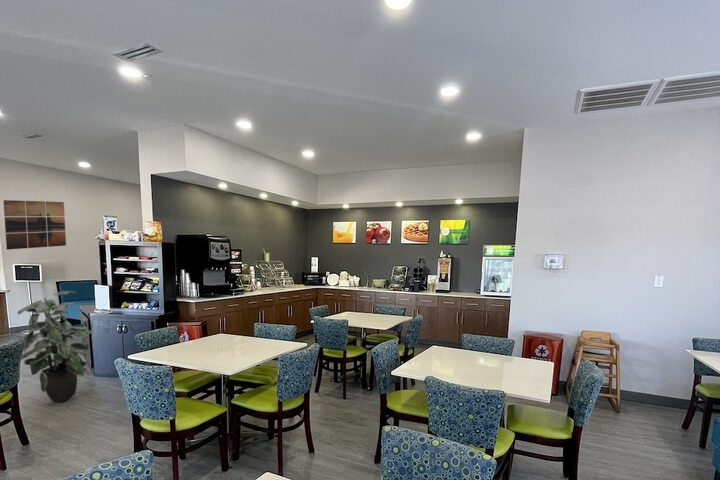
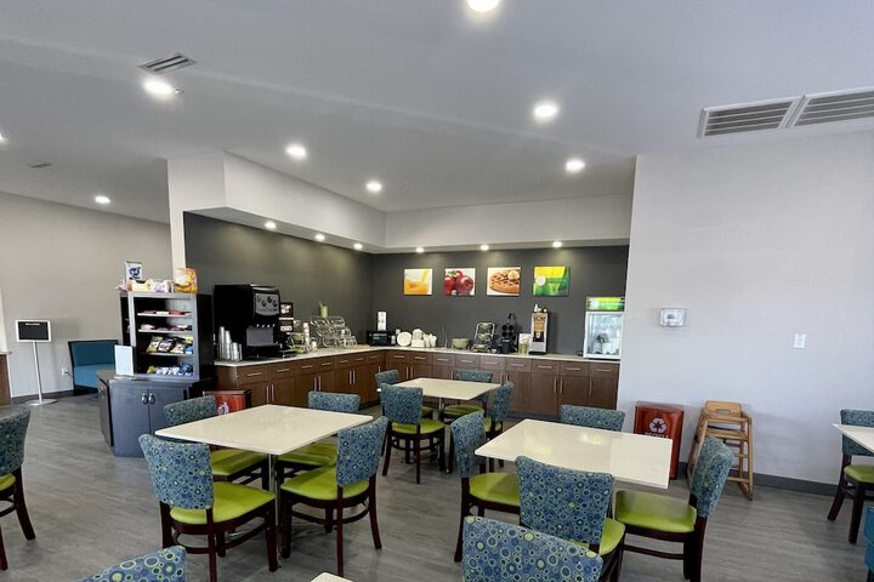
- indoor plant (58, 348)
- wall art (36, 224)
